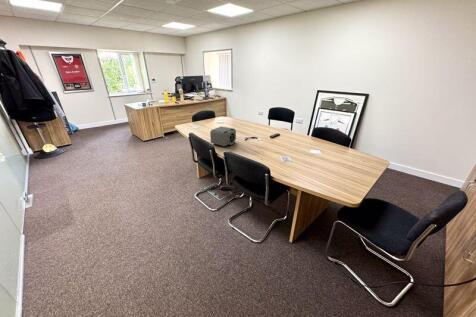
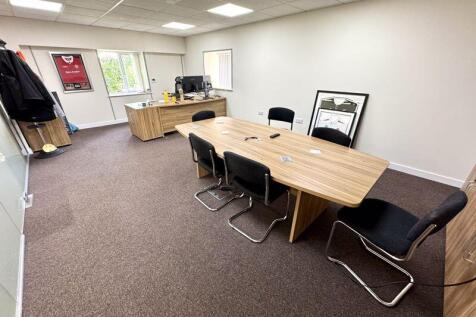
- speaker (225, 136)
